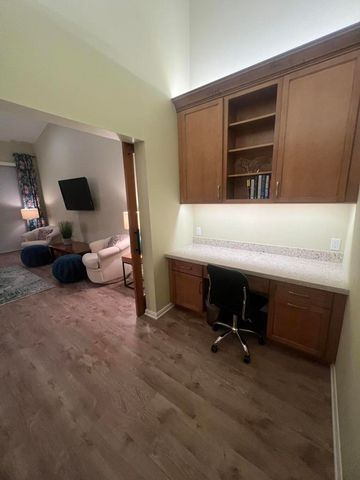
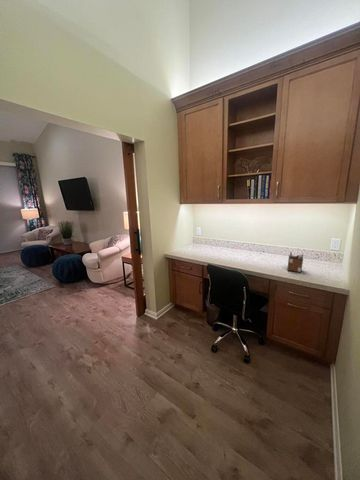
+ desk organizer (295, 261)
